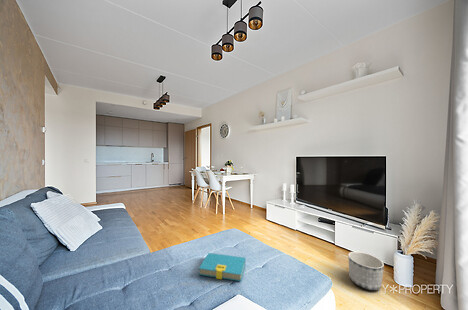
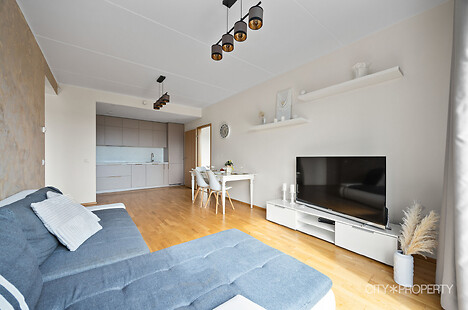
- planter (364, 271)
- book (223, 265)
